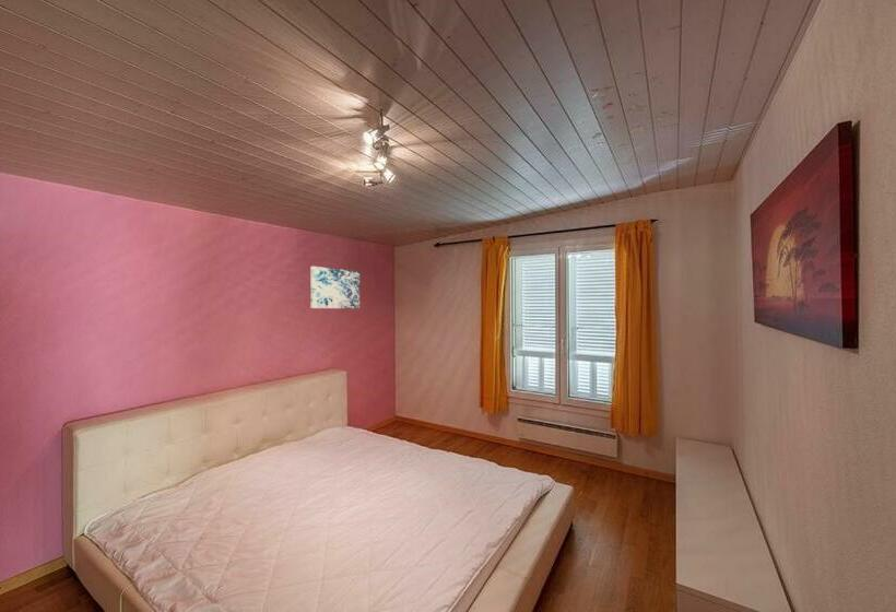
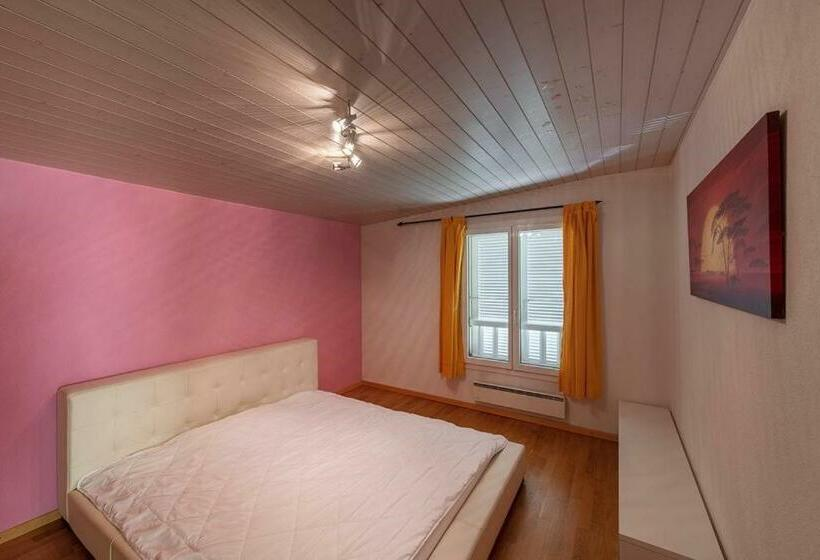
- wall art (337, 289)
